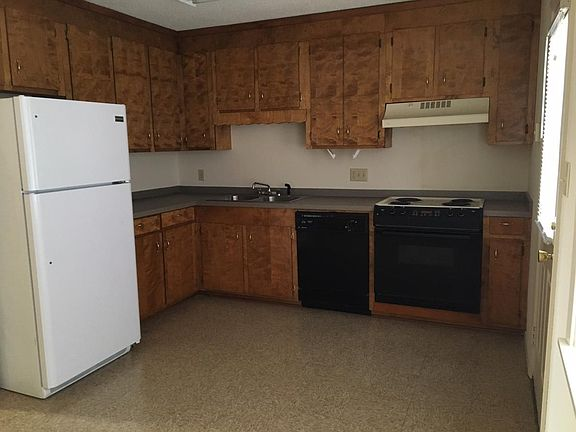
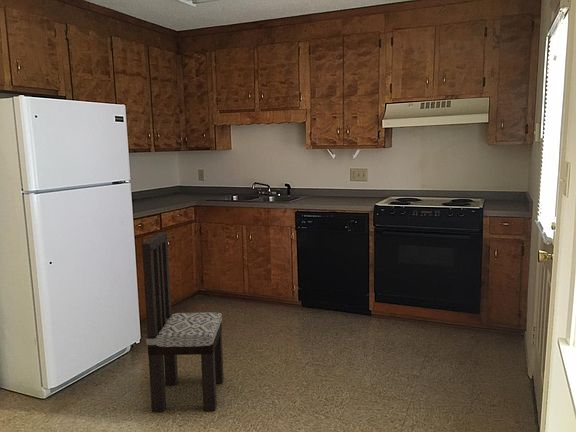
+ dining chair (185, 317)
